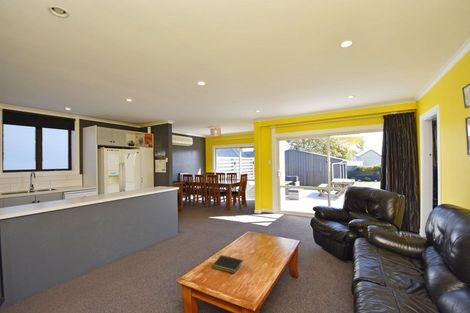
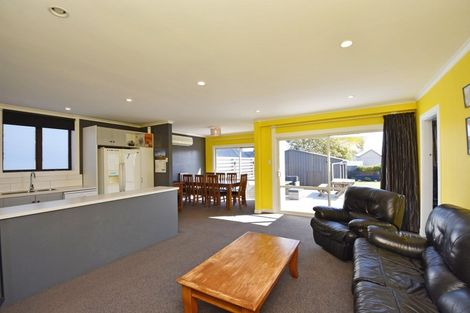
- notepad (227, 263)
